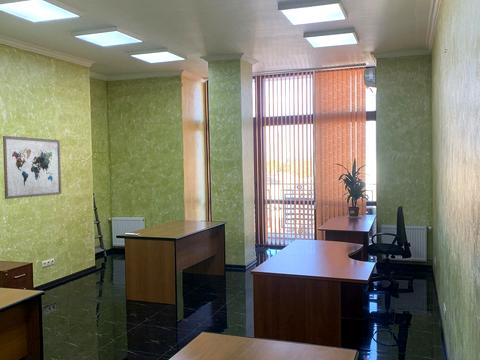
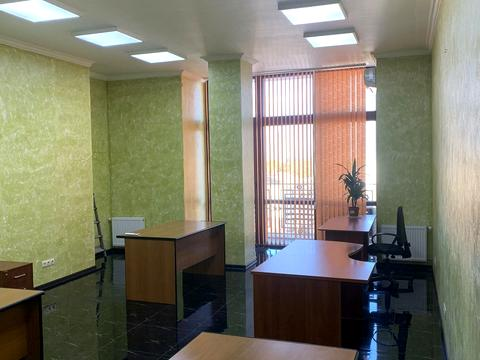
- wall art (34, 167)
